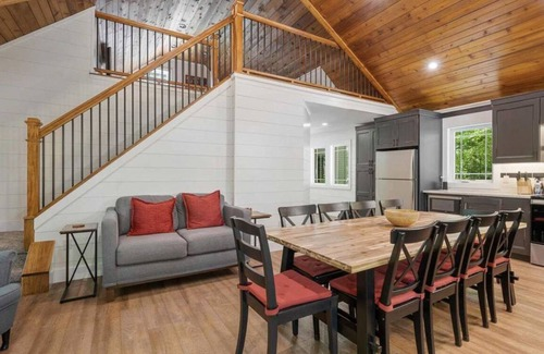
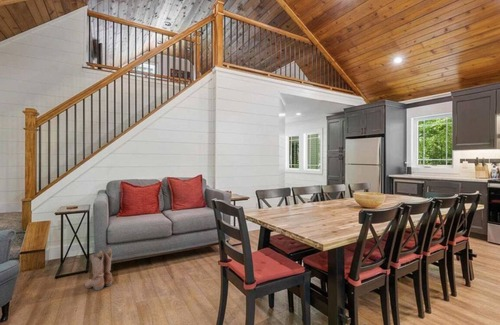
+ boots (98, 267)
